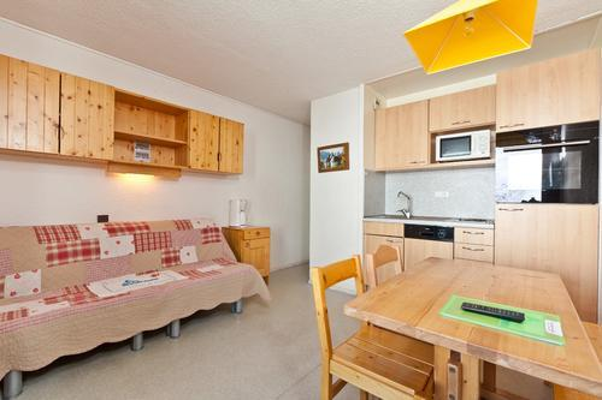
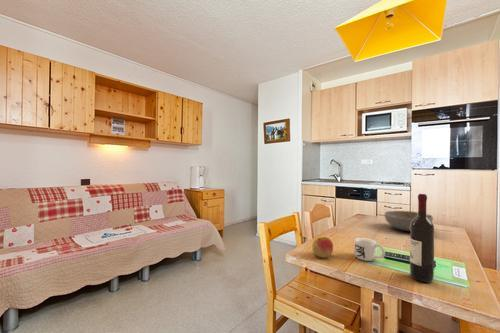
+ apple (322, 246)
+ wine bottle (421, 236)
+ bowl (407, 221)
+ mug (369, 250)
